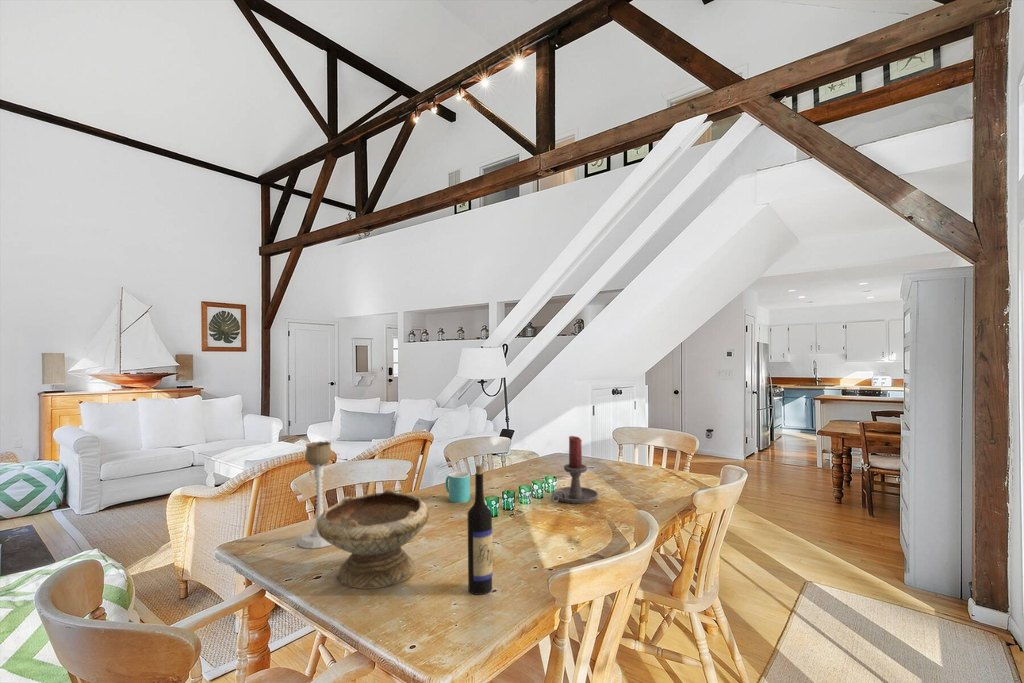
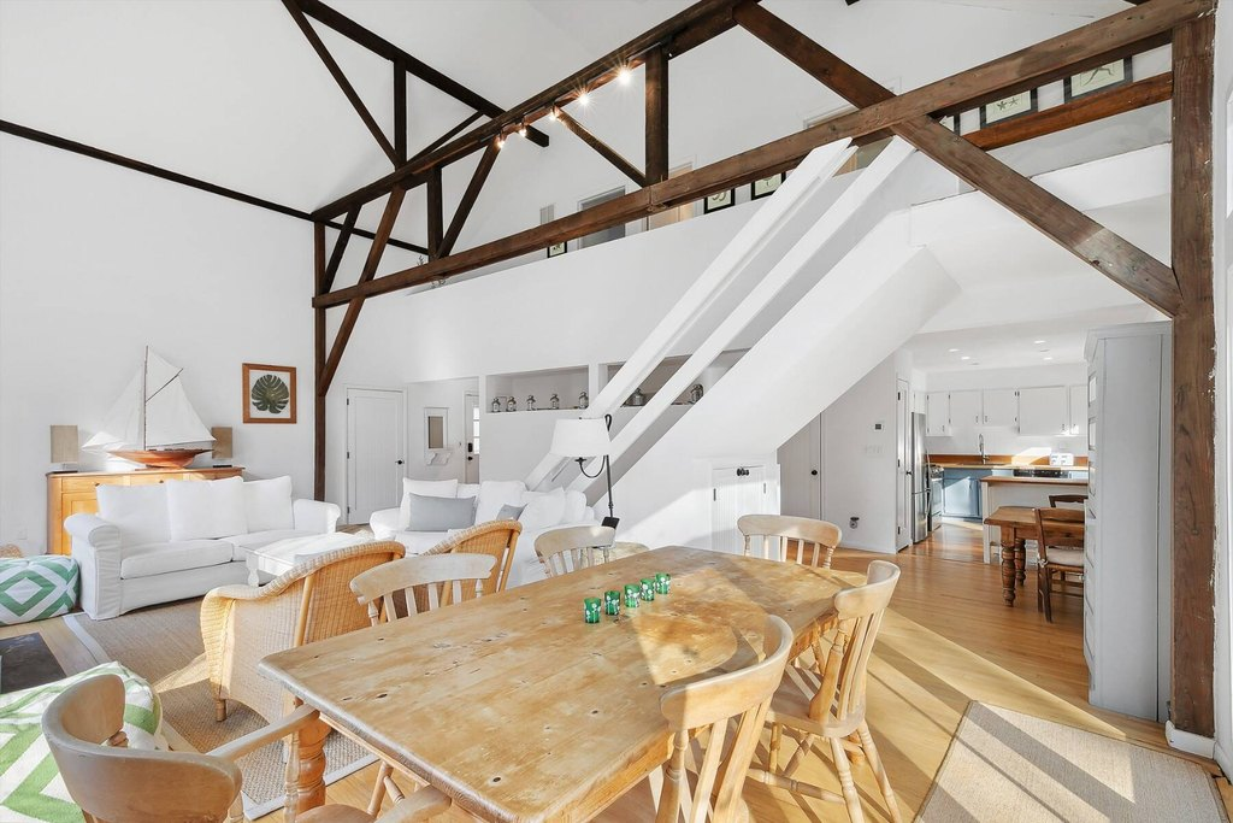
- bowl (375, 536)
- candle holder (571, 468)
- wine bottle (479, 527)
- candle holder (319, 492)
- mug (456, 486)
